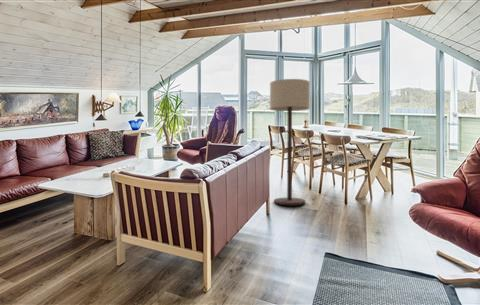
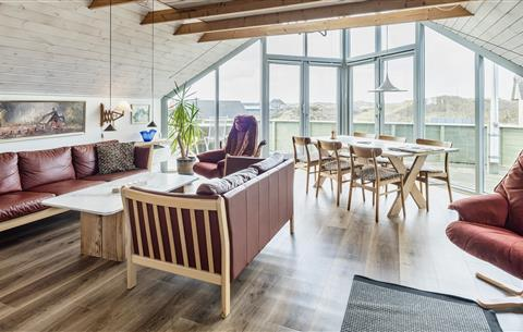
- floor lamp (289, 143)
